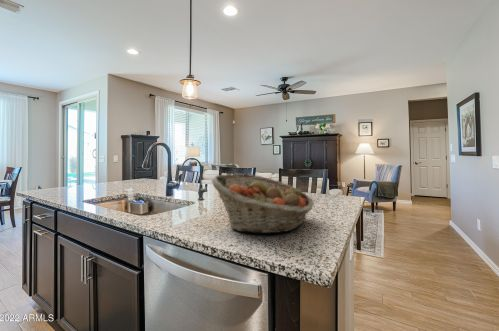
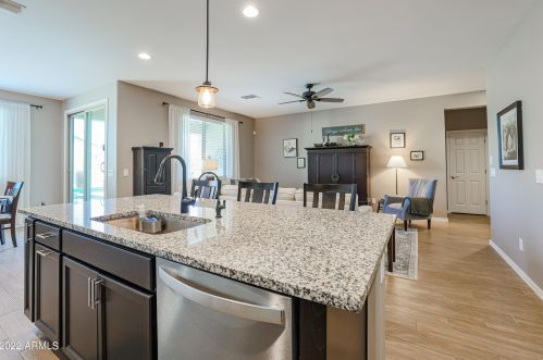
- fruit basket (264, 198)
